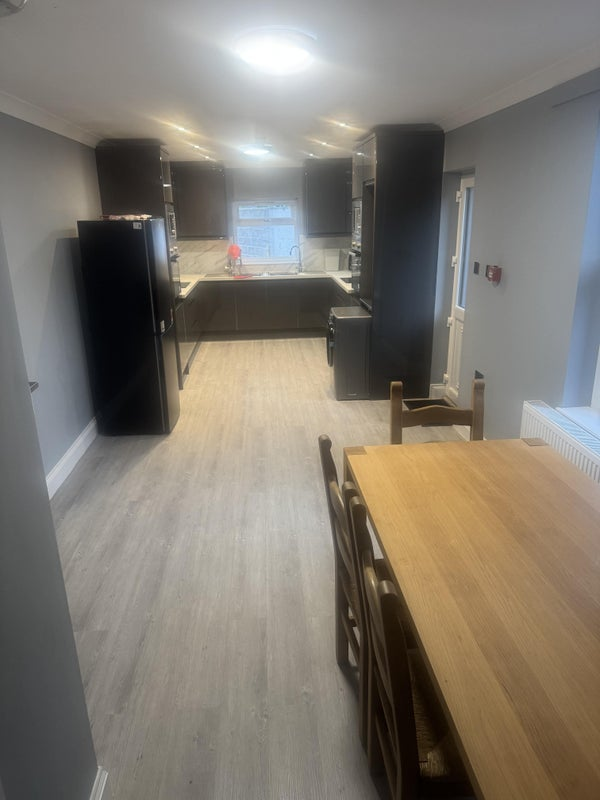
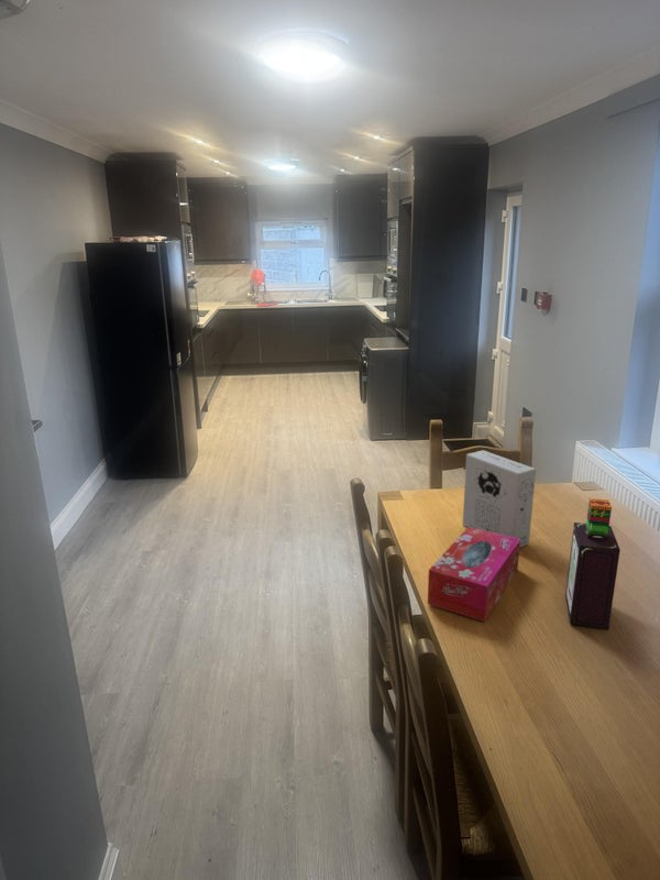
+ cereal box (497, 498)
+ bottle (592, 559)
+ tissue box (475, 570)
